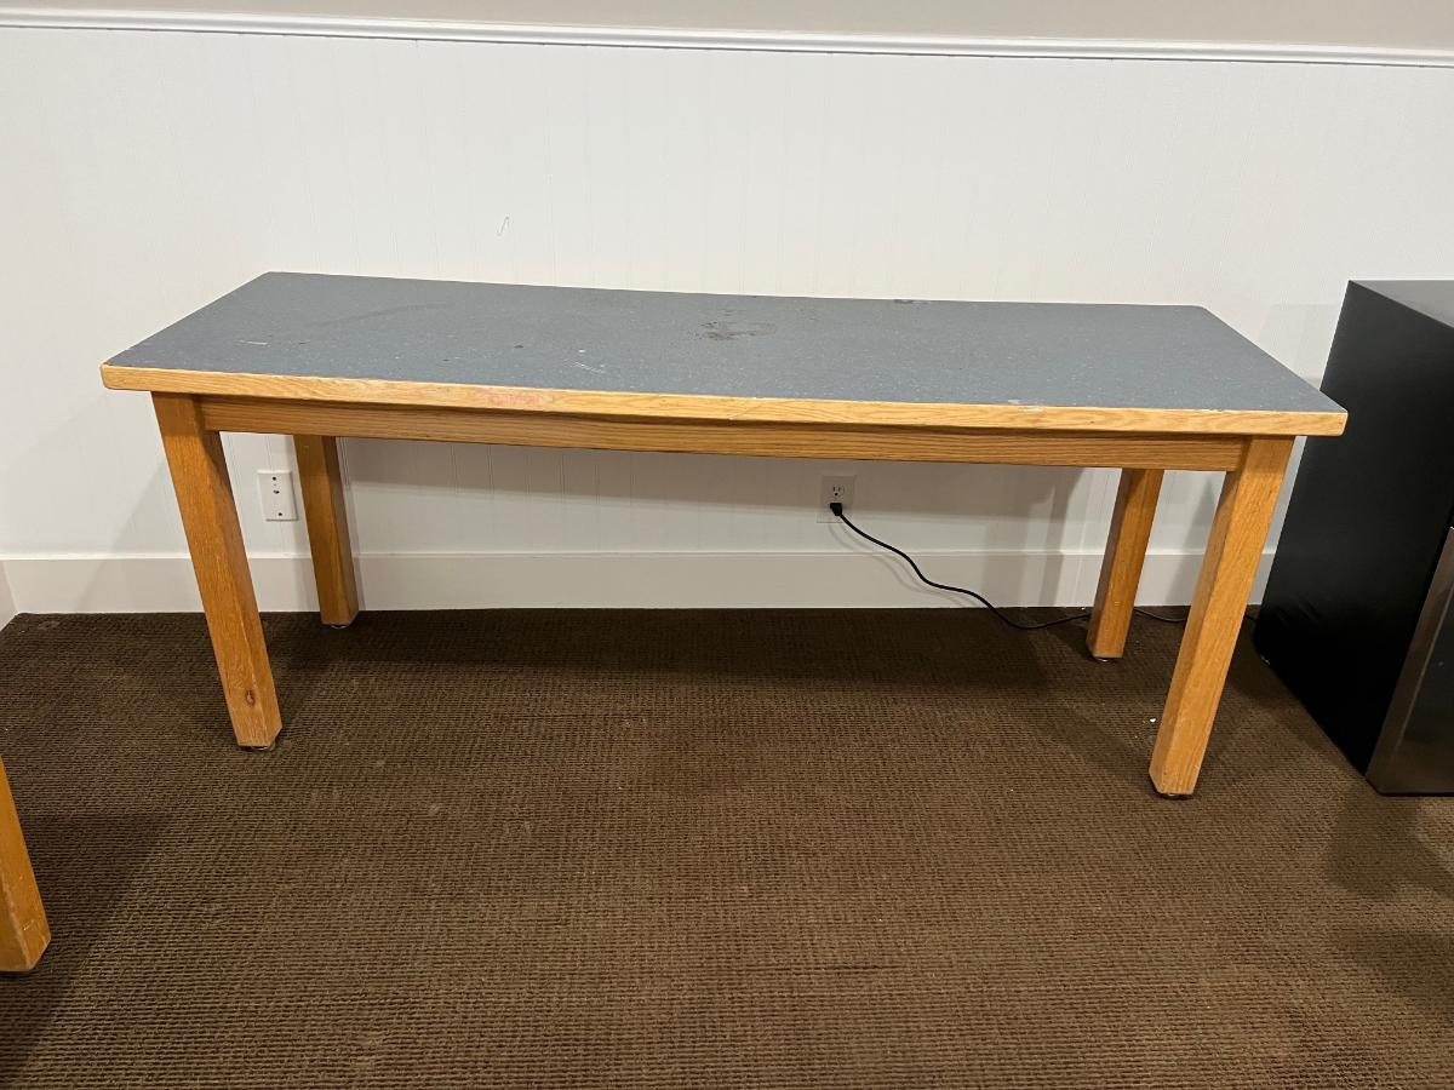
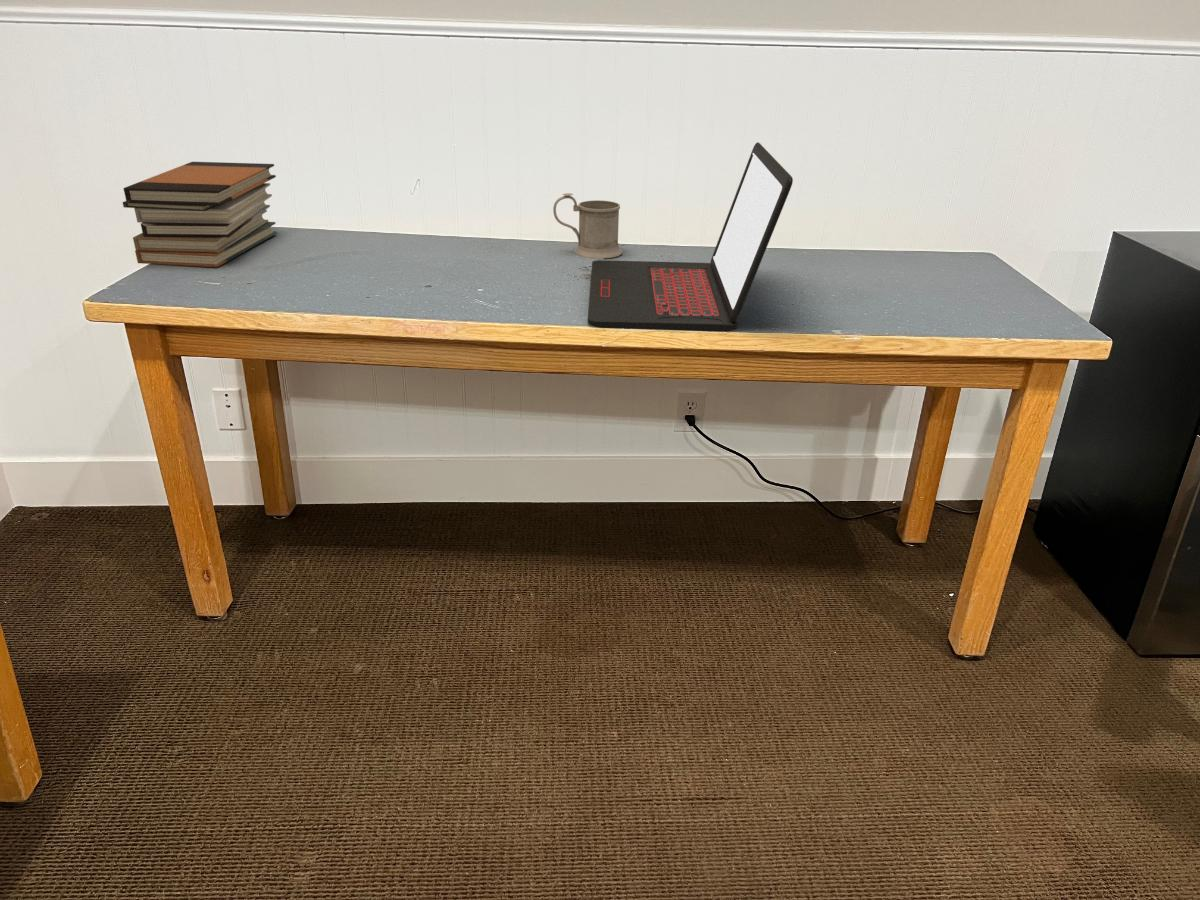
+ book stack (208, 211)
+ laptop (678, 262)
+ mug (587, 223)
